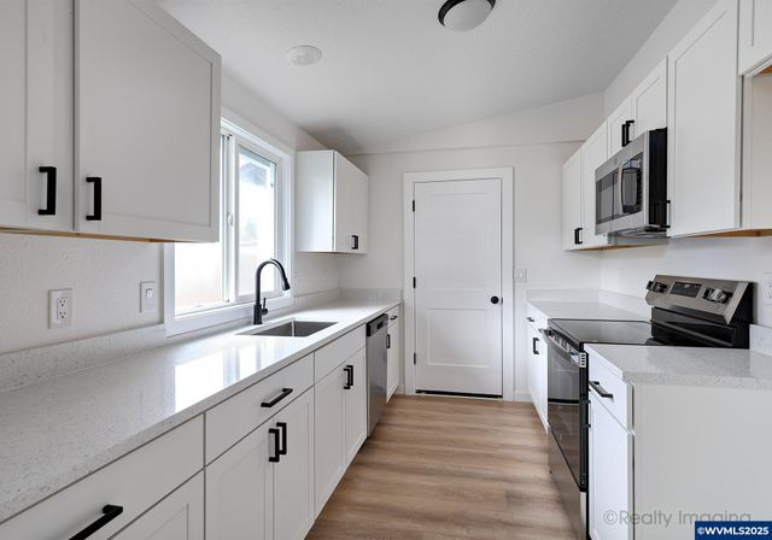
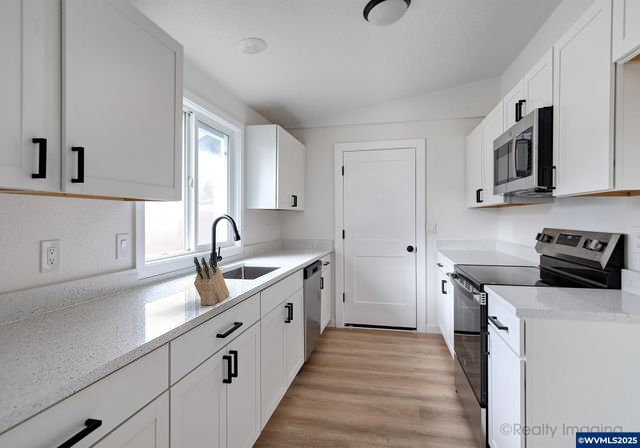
+ knife block (211, 278)
